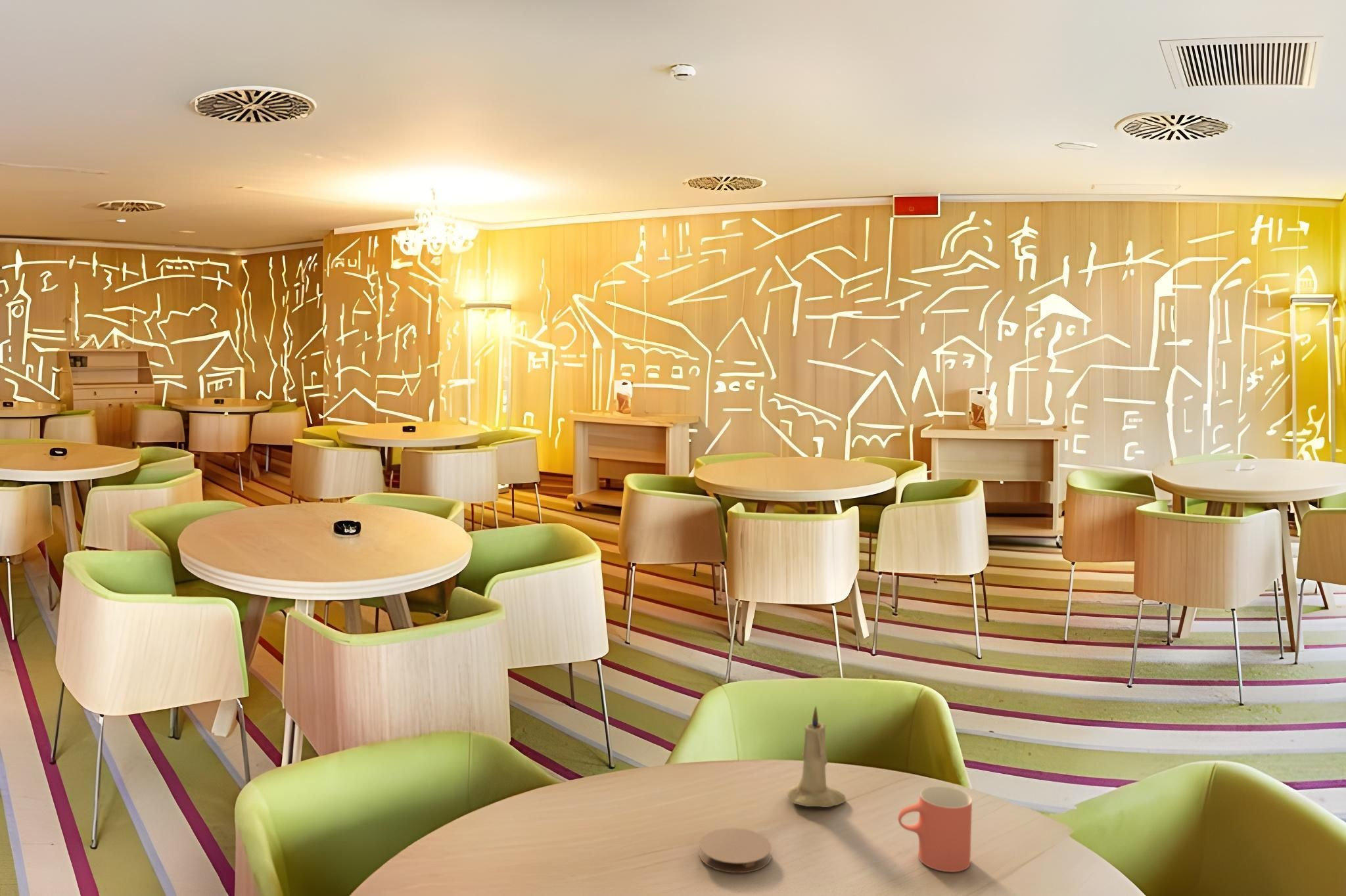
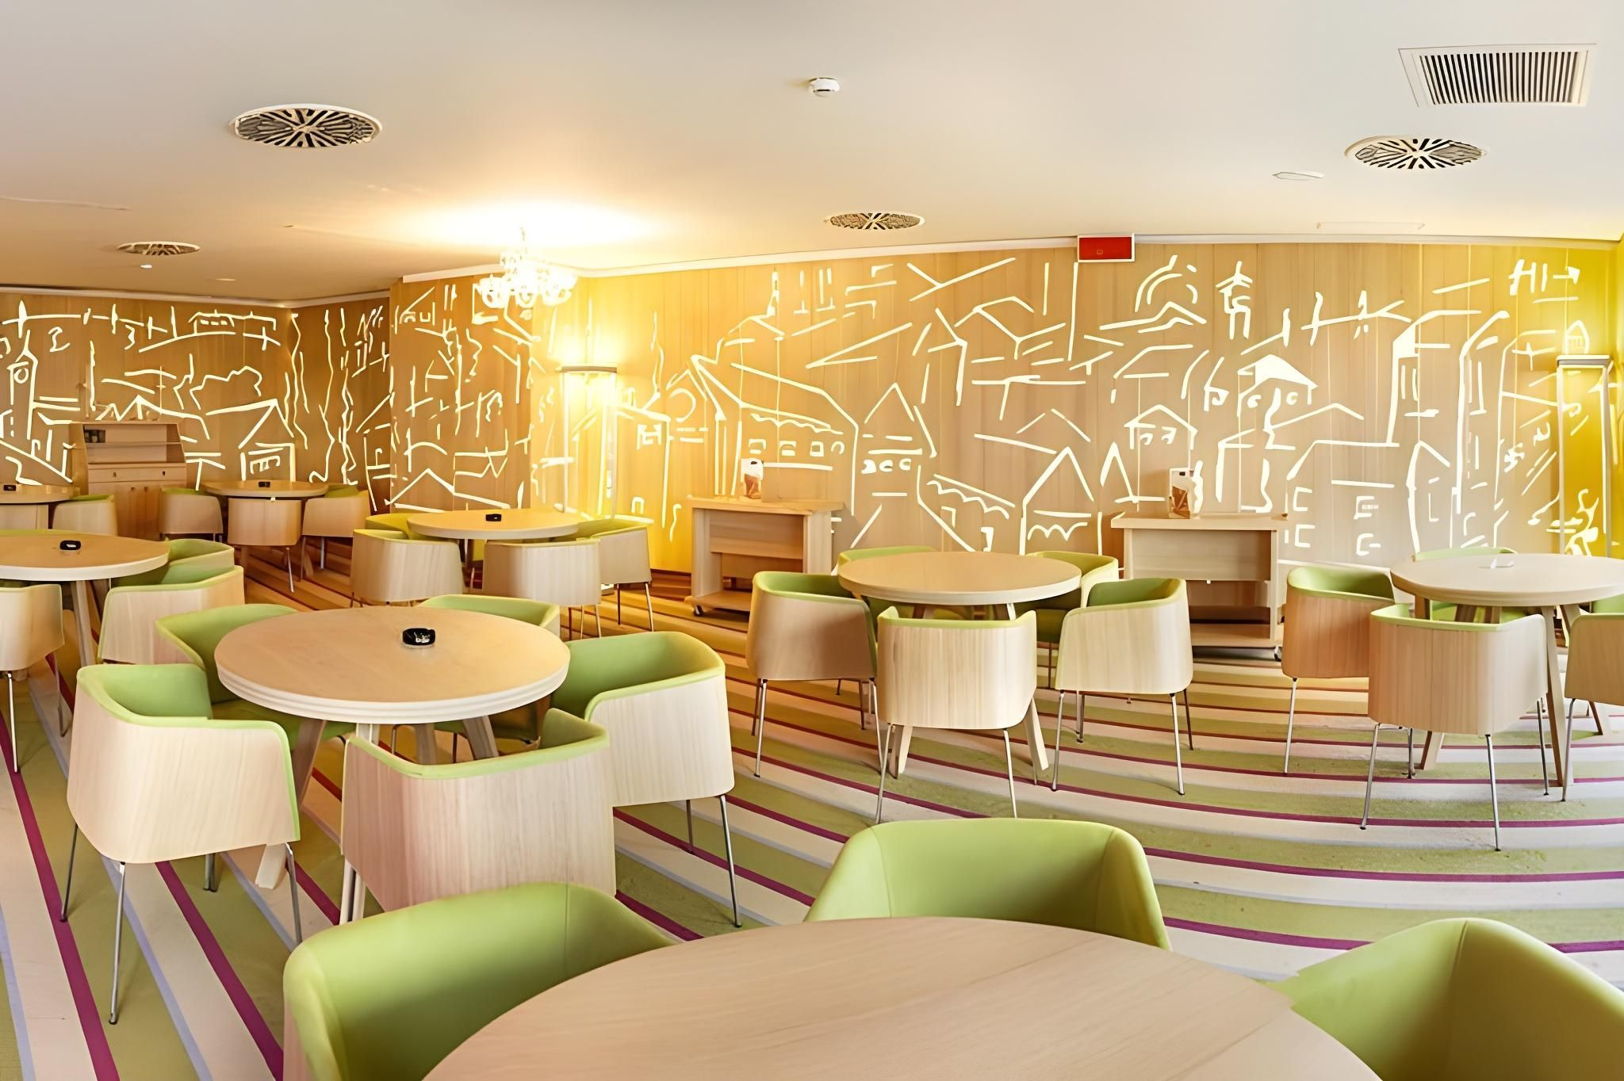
- cup (933, 828)
- coaster (735, 849)
- candle (817, 753)
